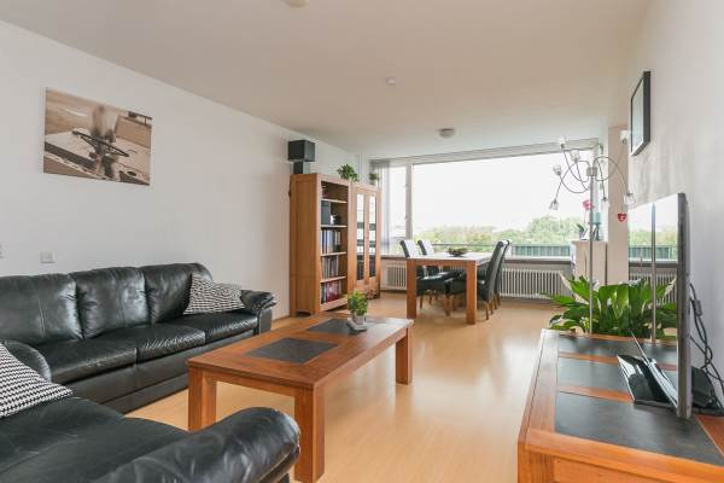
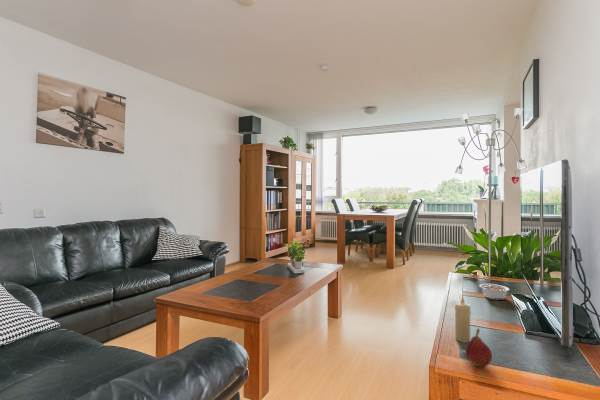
+ candle (462, 318)
+ legume (494, 291)
+ fruit (478, 345)
